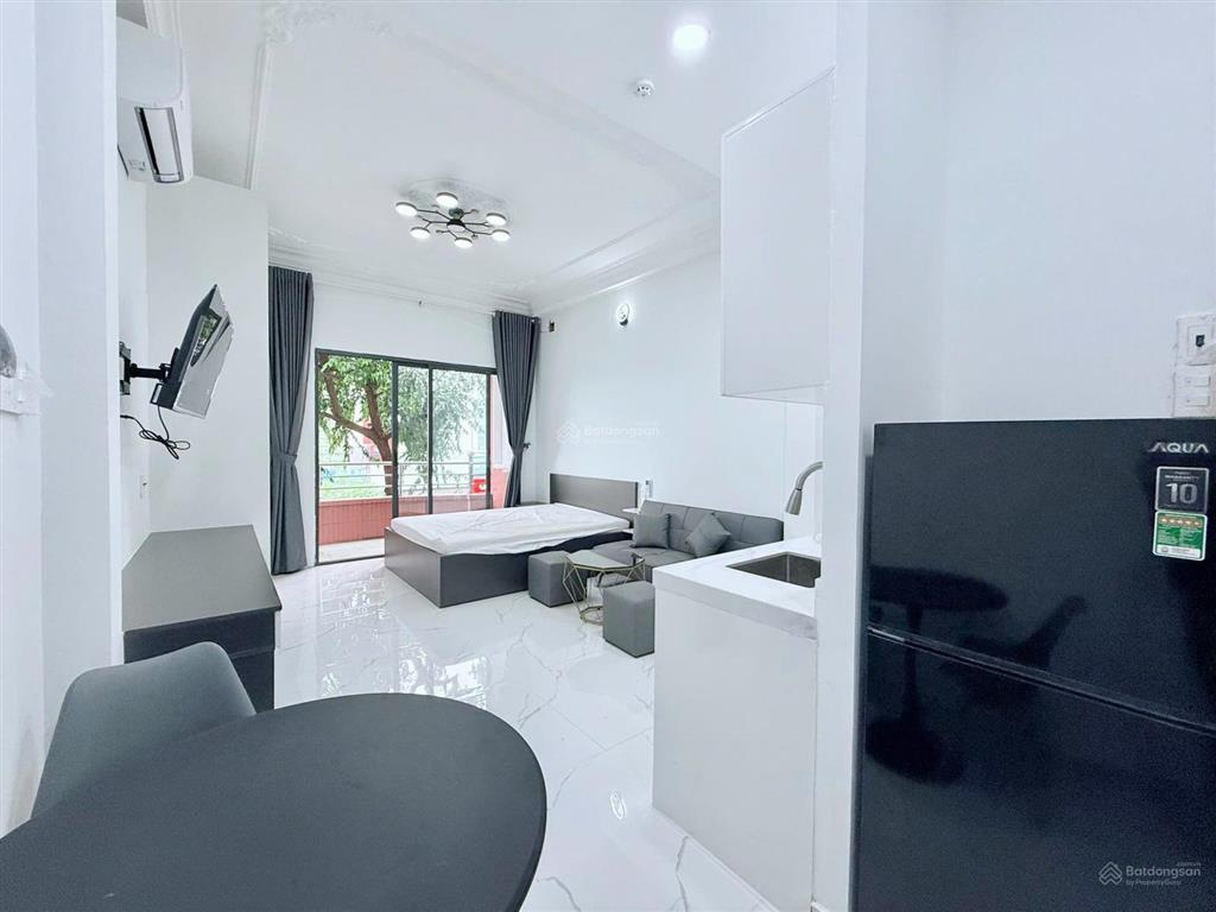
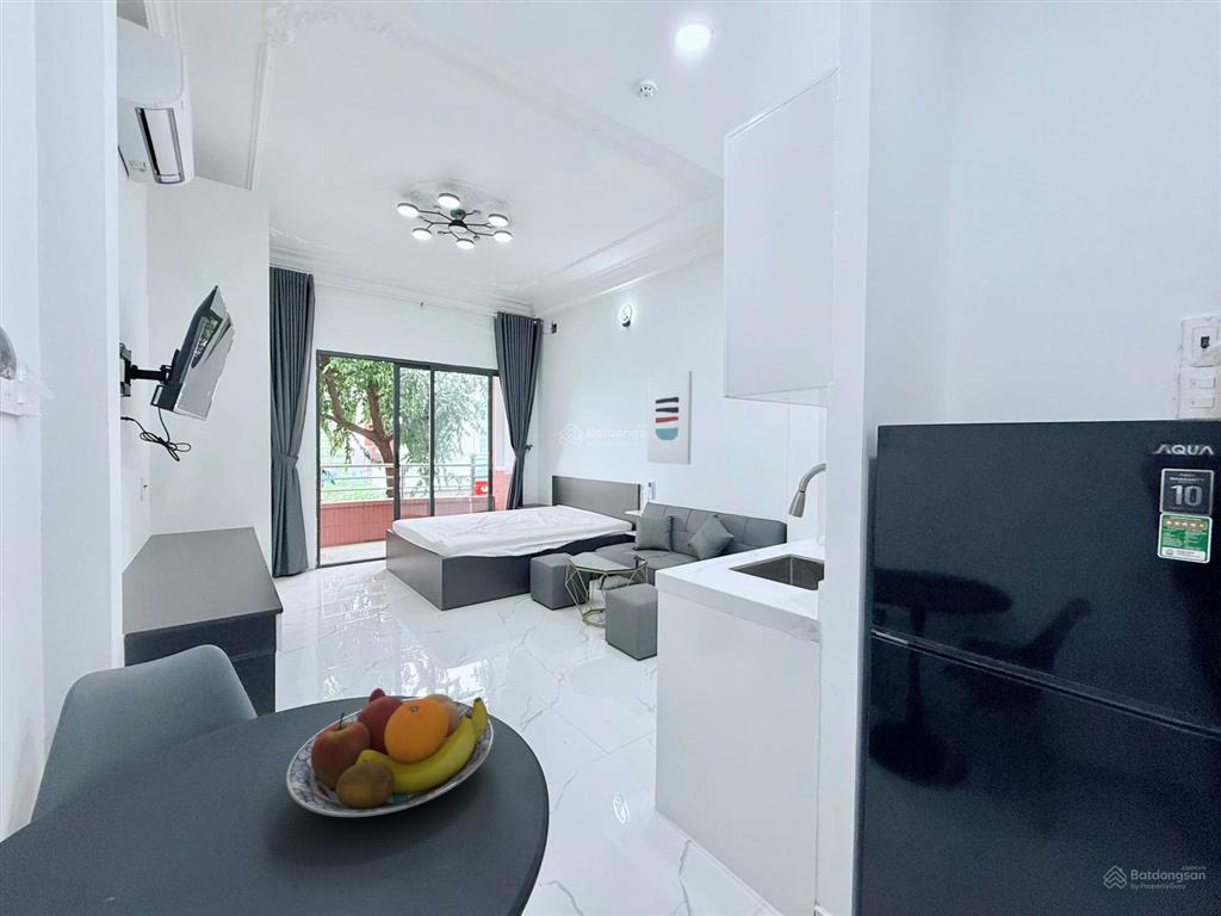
+ wall art (668, 419)
+ fruit bowl (397, 737)
